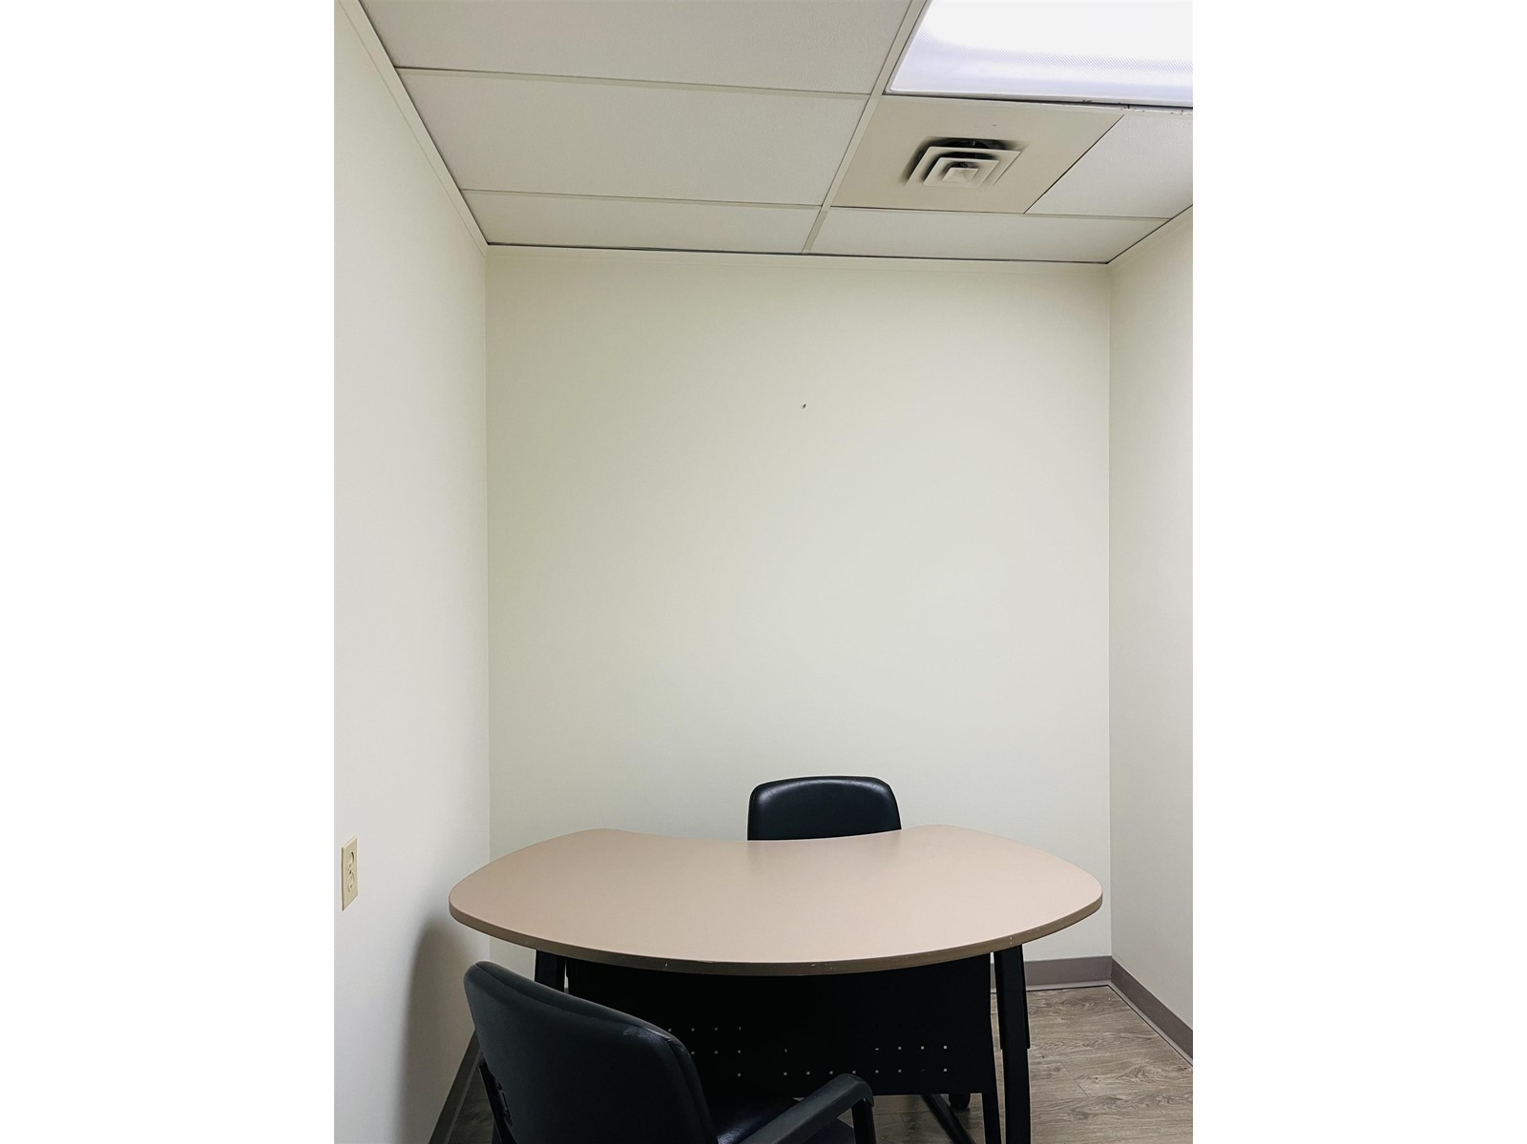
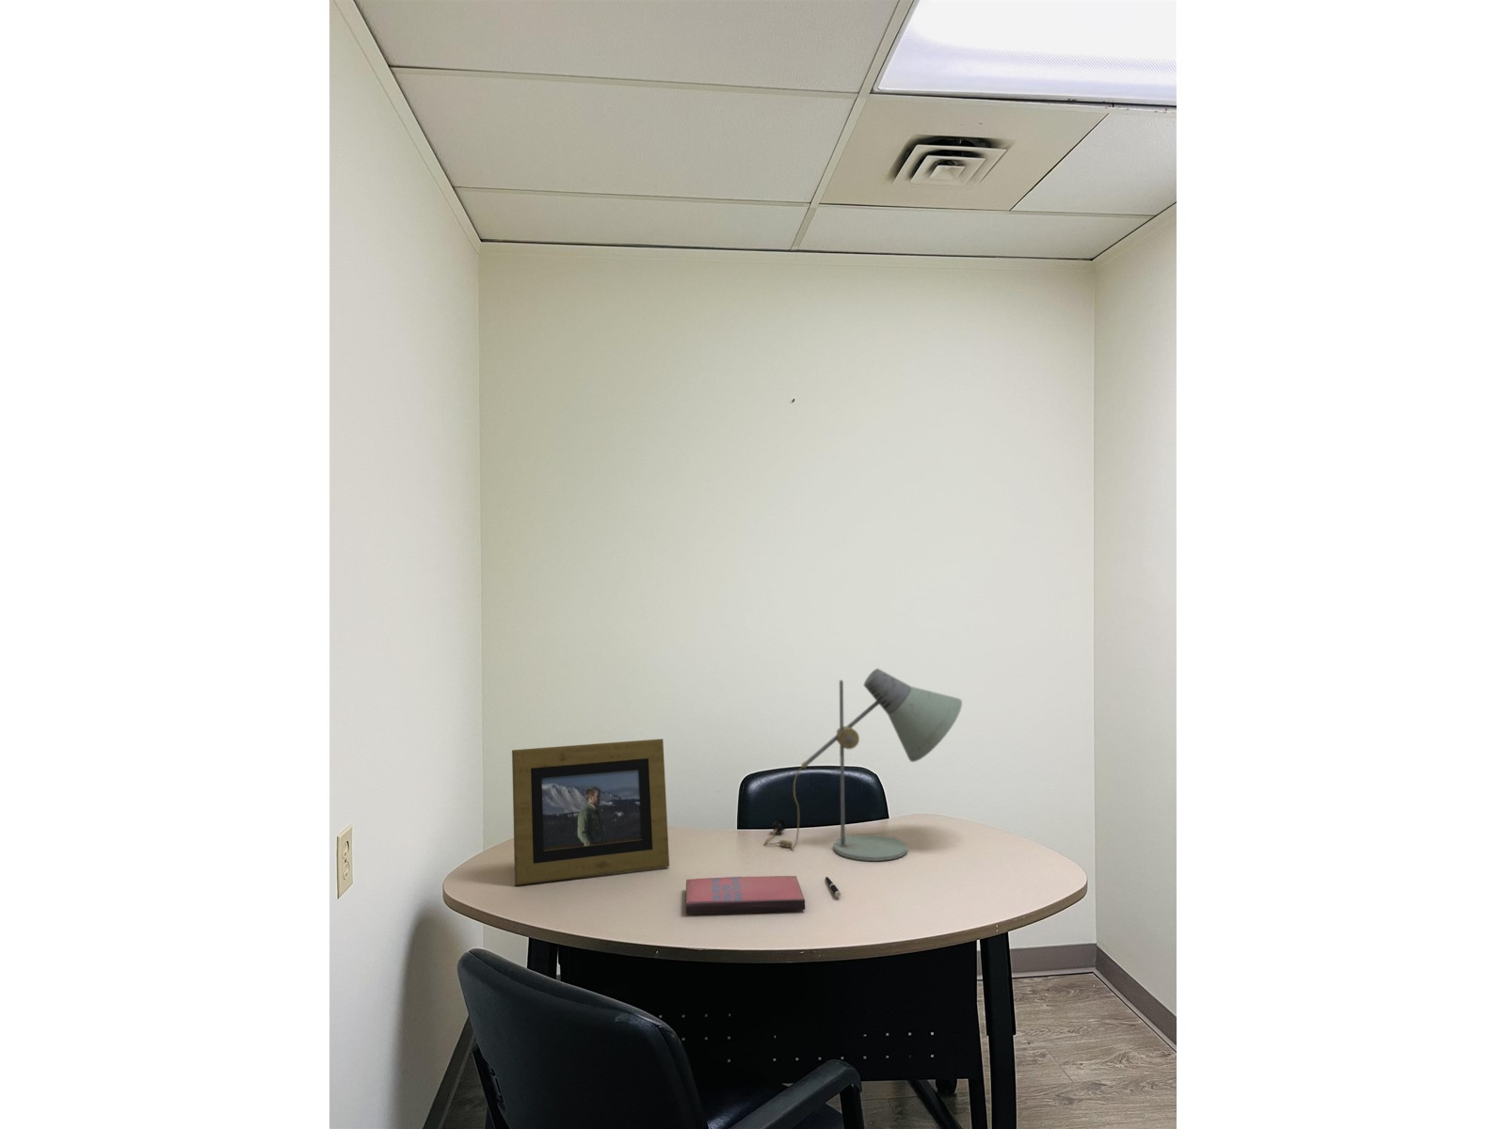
+ desk lamp (854, 747)
+ picture frame (587, 804)
+ pen (831, 884)
+ paperback book (742, 893)
